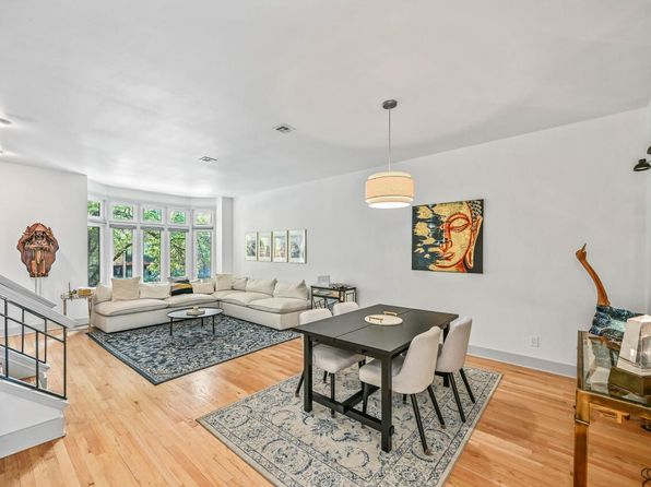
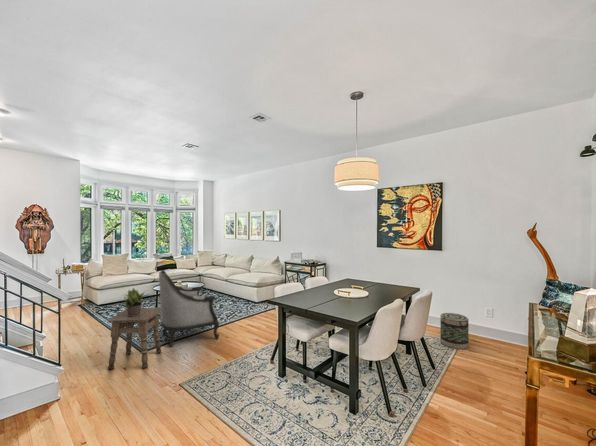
+ side table (139, 336)
+ basket (453, 329)
+ potted plant (136, 300)
+ armchair (190, 301)
